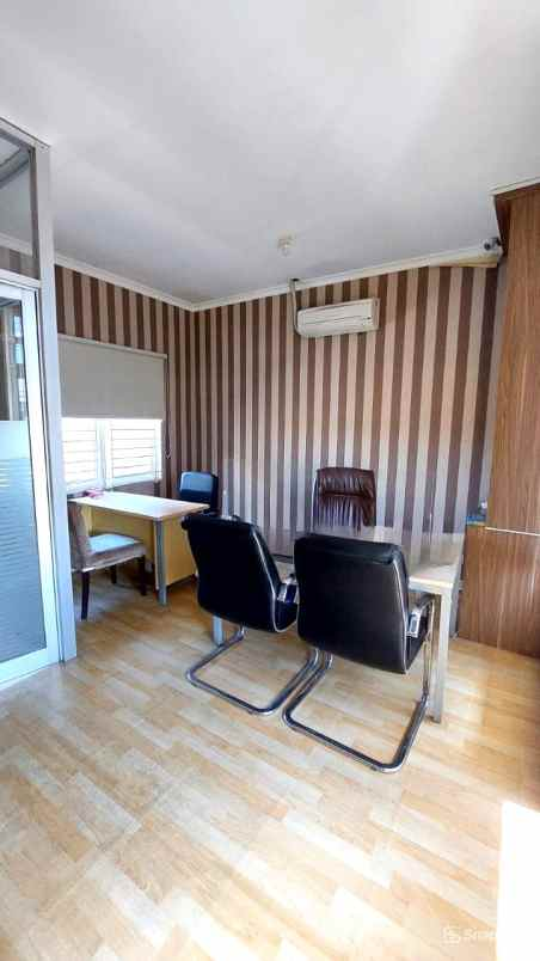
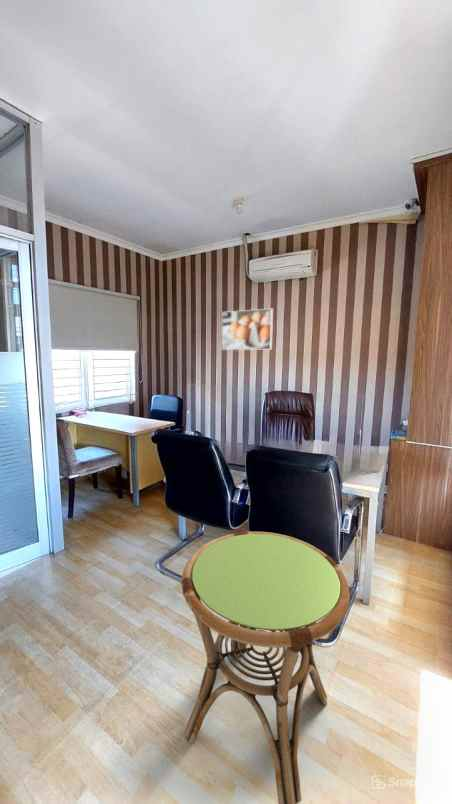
+ side table (261, 644)
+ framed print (246, 330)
